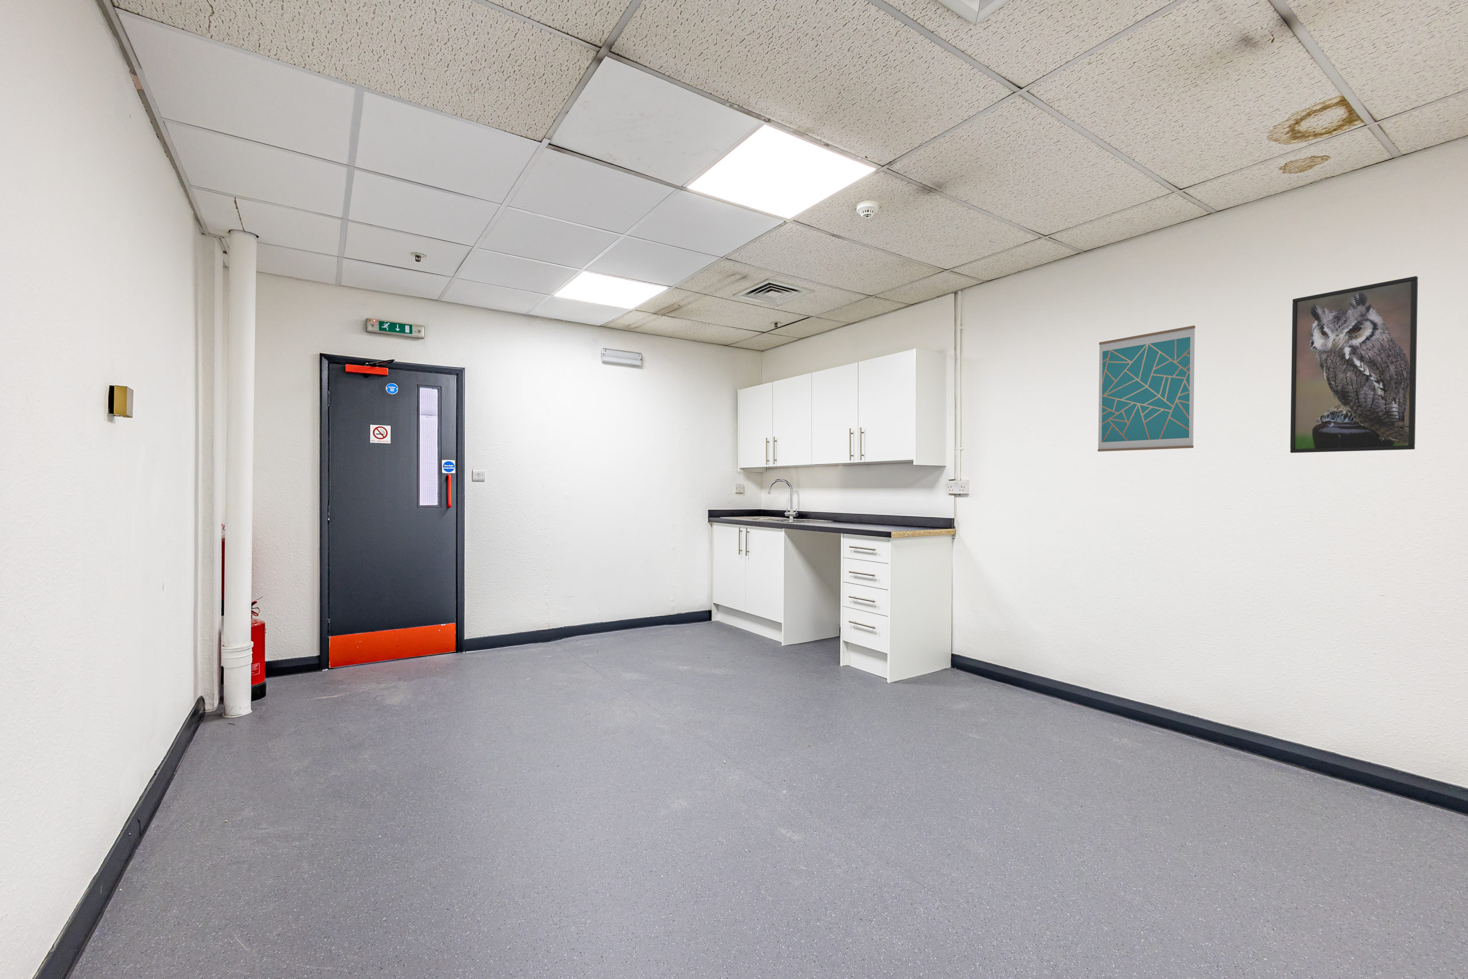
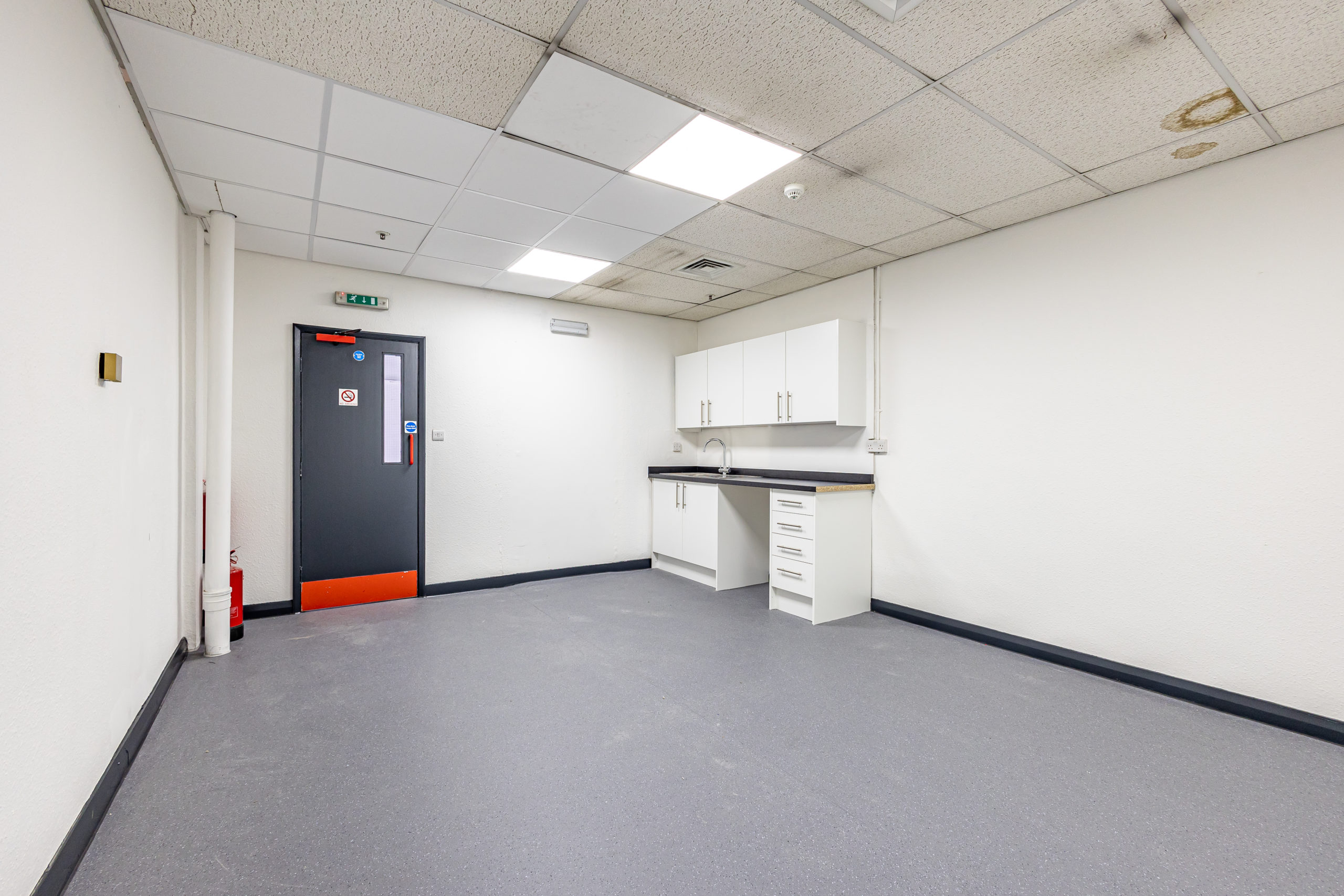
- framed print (1350, 370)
- wall art (1144, 392)
